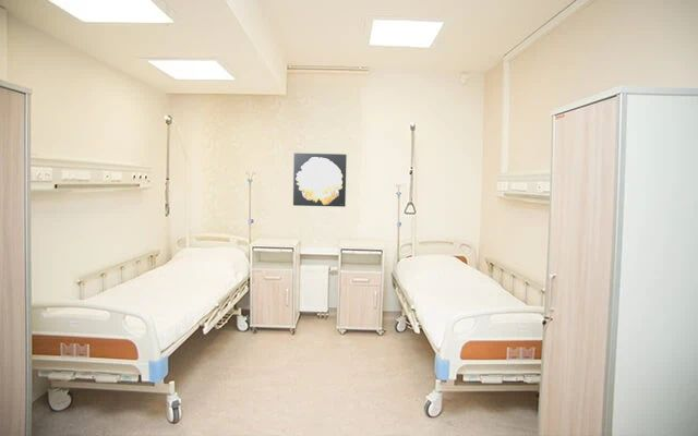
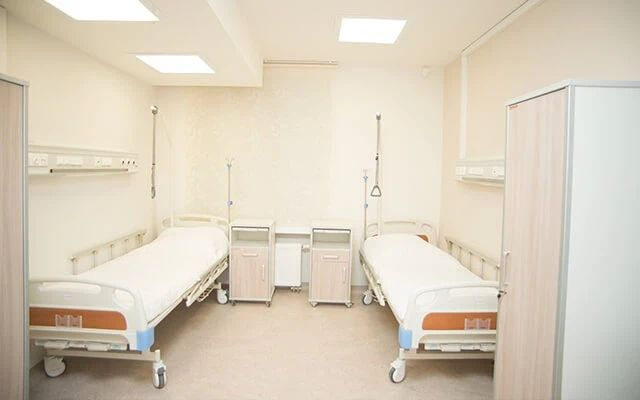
- wall art (320, 180)
